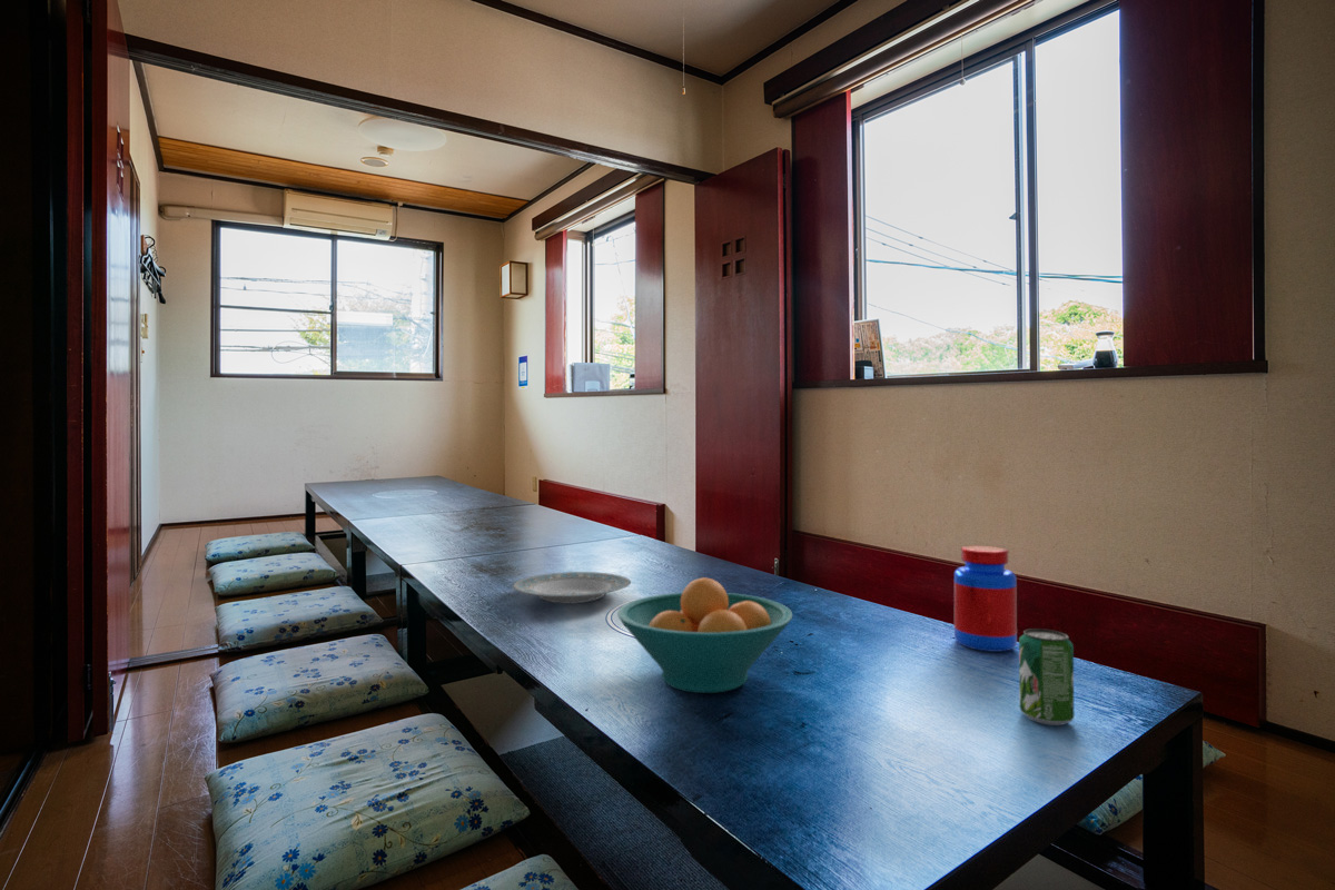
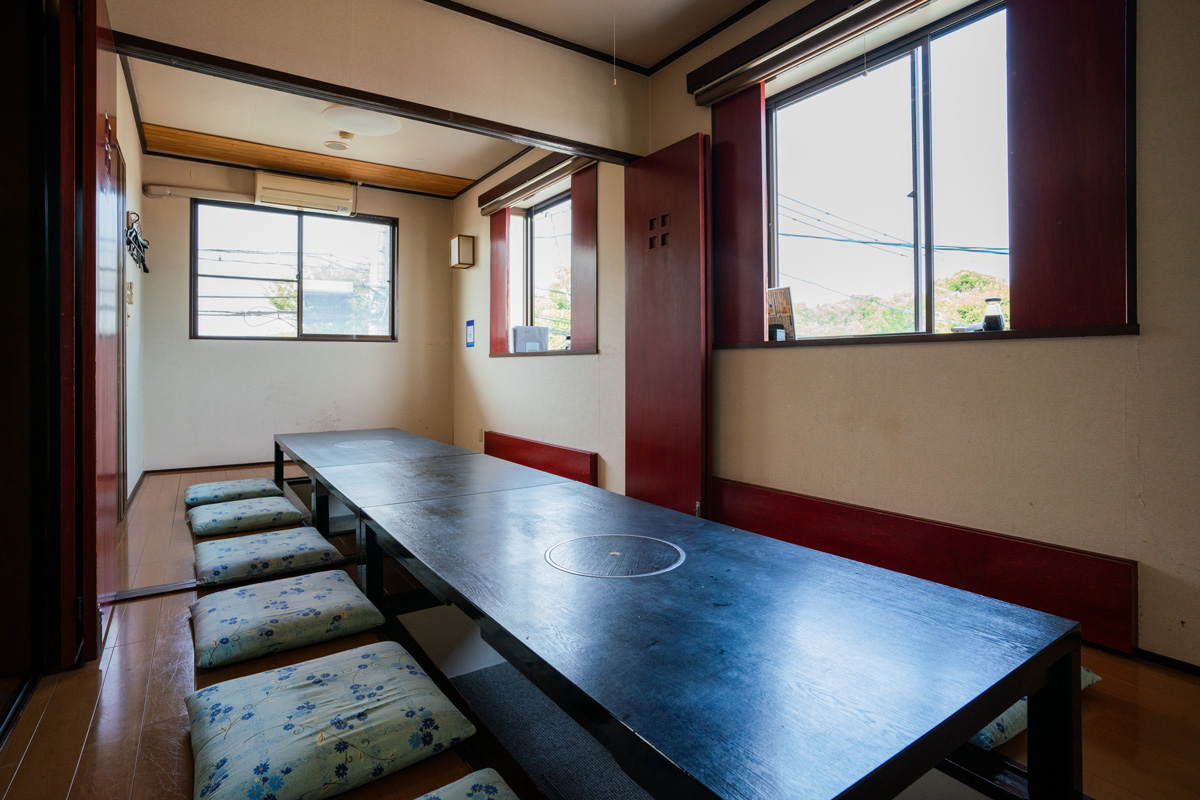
- plate (572, 590)
- beverage can (1046, 675)
- fruit bowl (704, 629)
- jar (985, 596)
